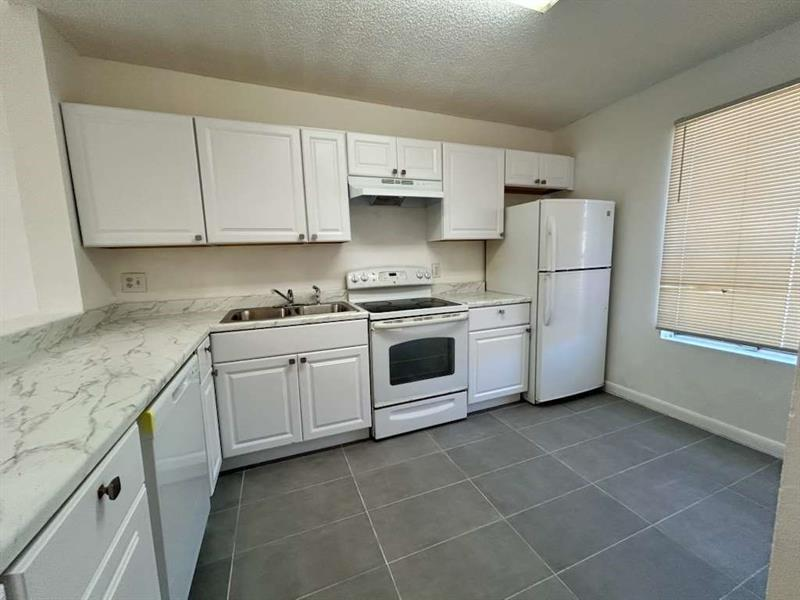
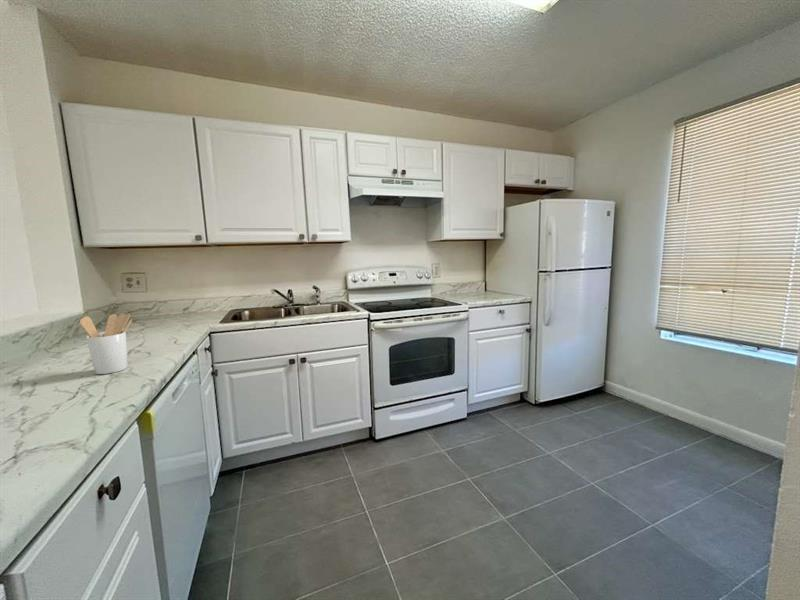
+ utensil holder (112, 341)
